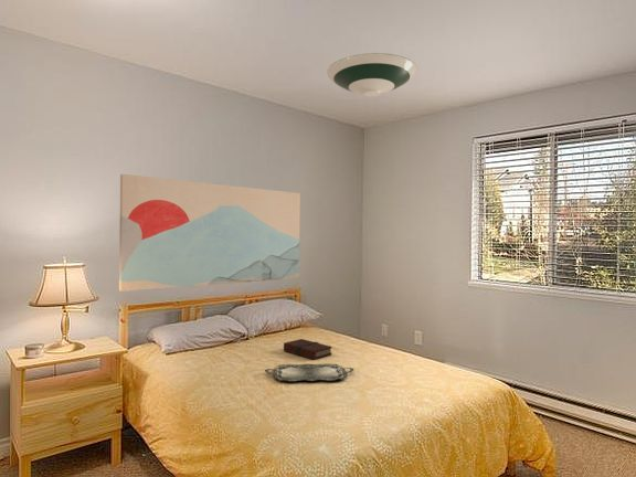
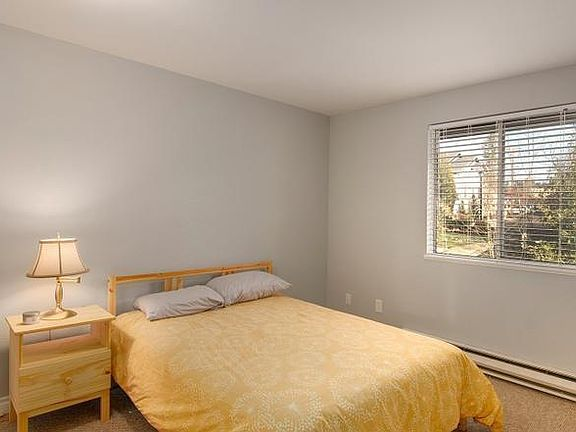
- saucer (371, 83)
- serving tray (309, 371)
- book (307, 348)
- wall art (223, 234)
